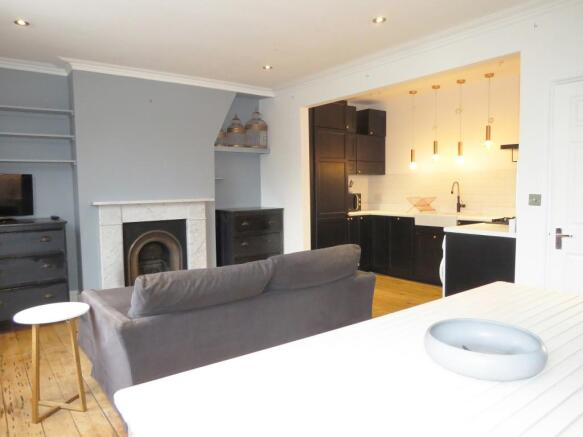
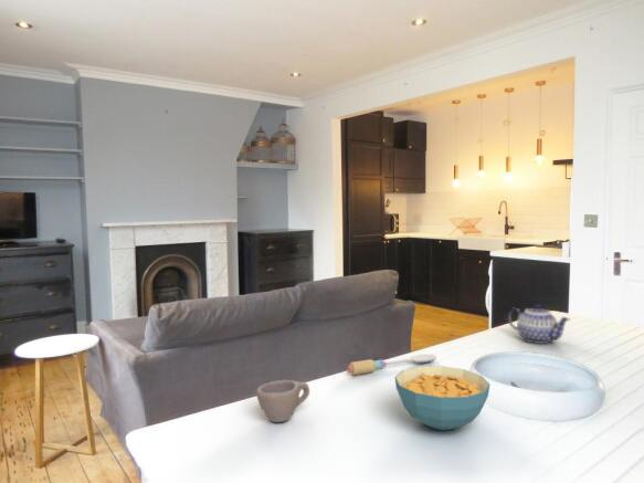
+ spoon (393, 361)
+ cup (284, 400)
+ cereal bowl (441, 401)
+ teapot (537, 322)
